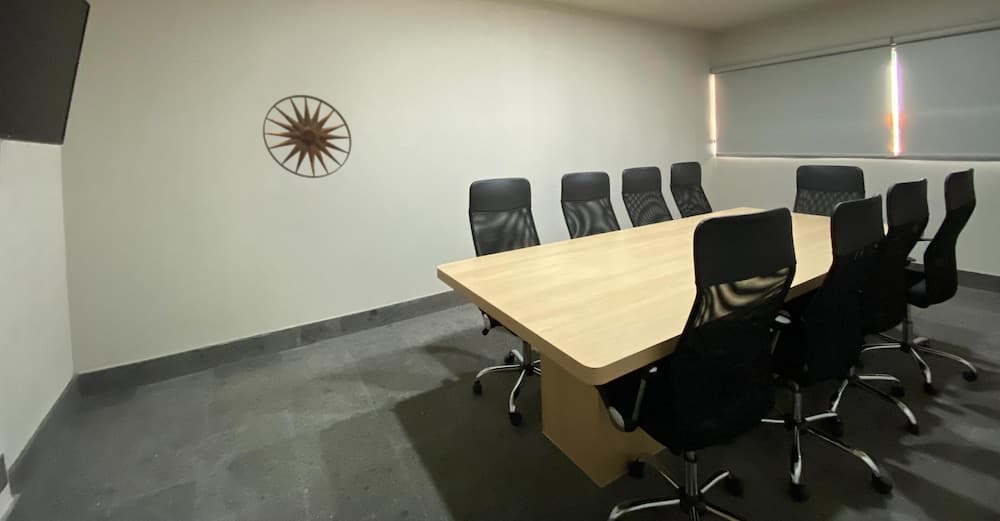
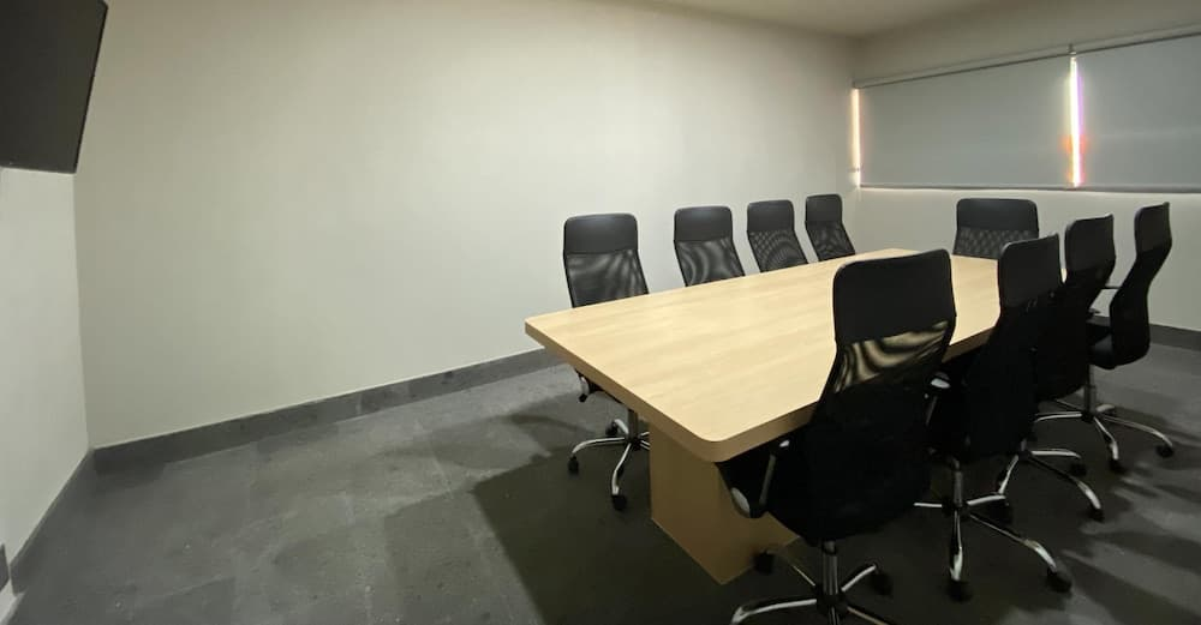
- wall art (309, 136)
